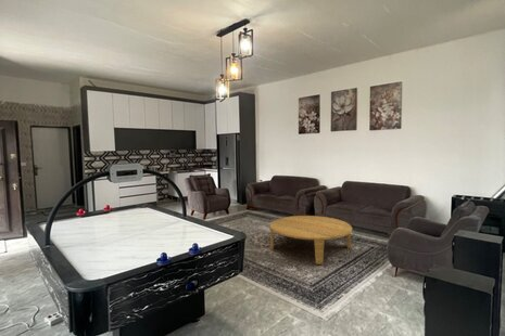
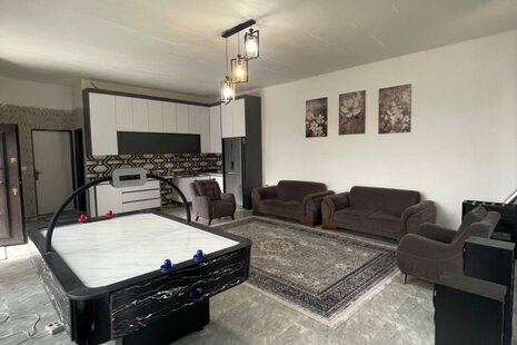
- coffee table (310, 236)
